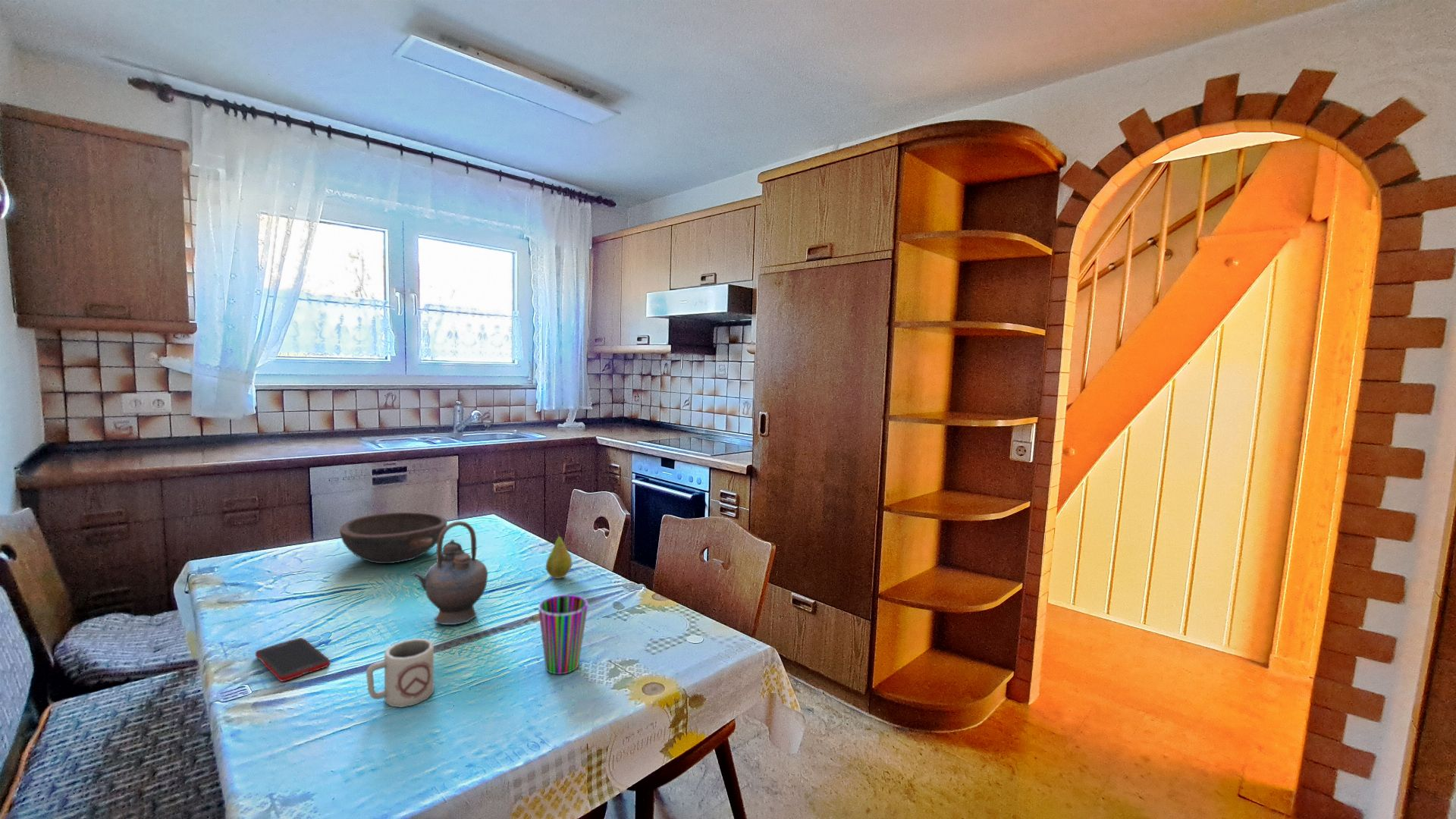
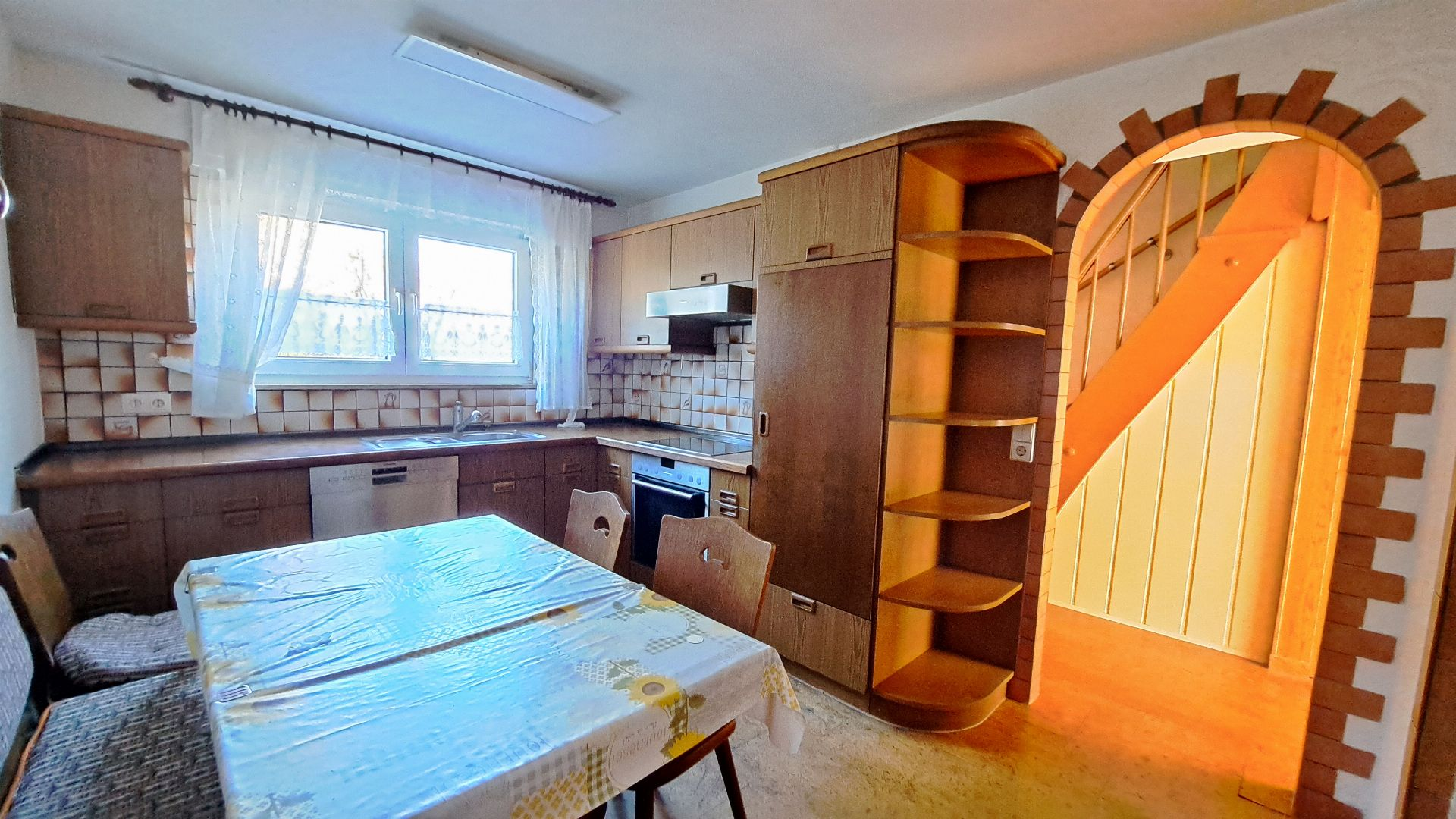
- bowl (395, 539)
- cup (401, 674)
- teapot (449, 571)
- cup (563, 635)
- fruit (559, 555)
- cell phone (292, 658)
